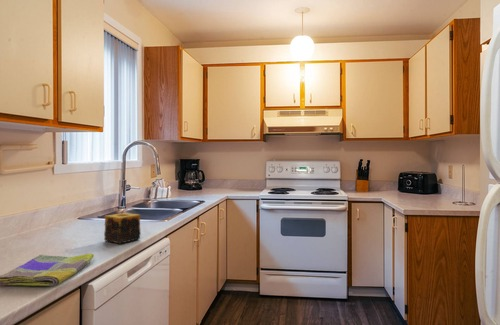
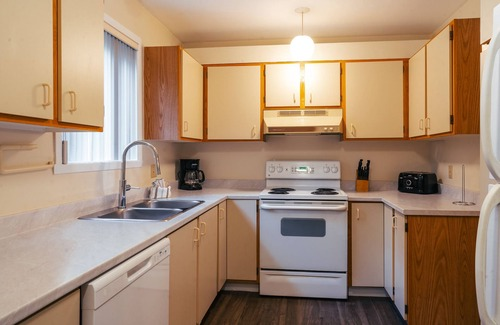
- dish towel (48, 267)
- candle (122, 227)
